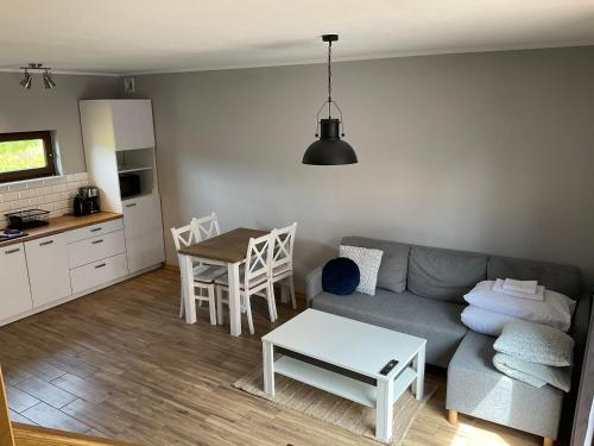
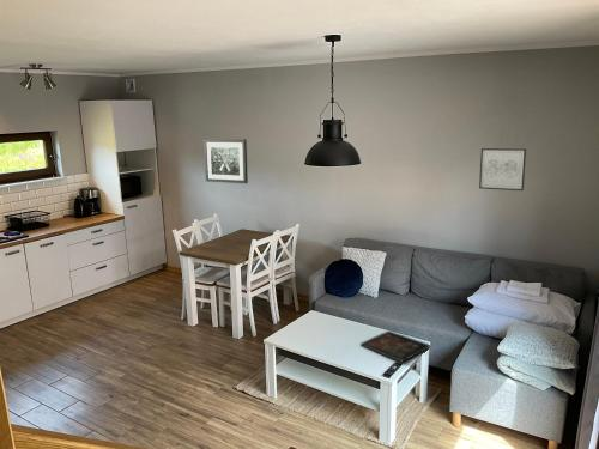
+ decorative tray (394, 345)
+ wall art (225, 160)
+ wall art (502, 169)
